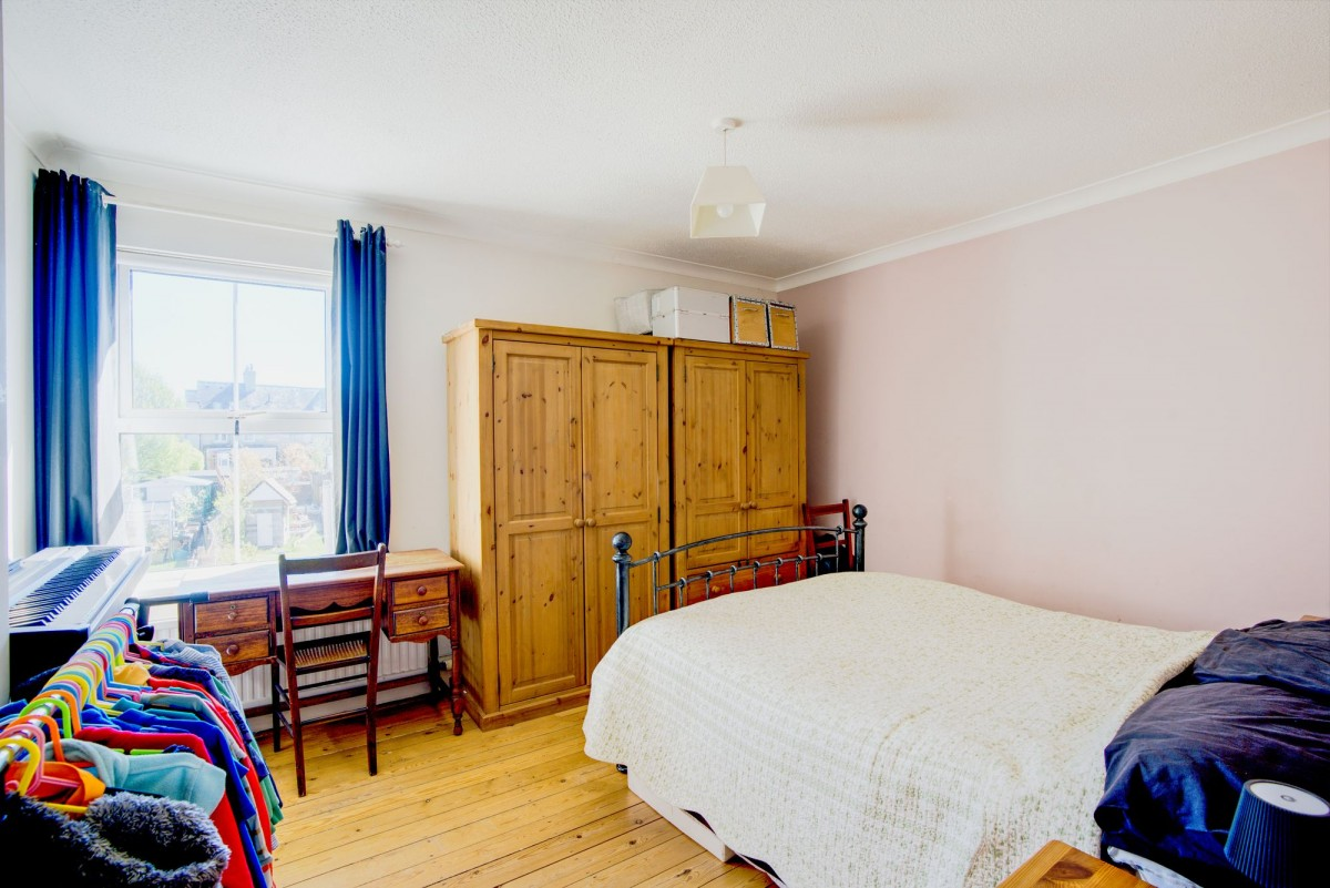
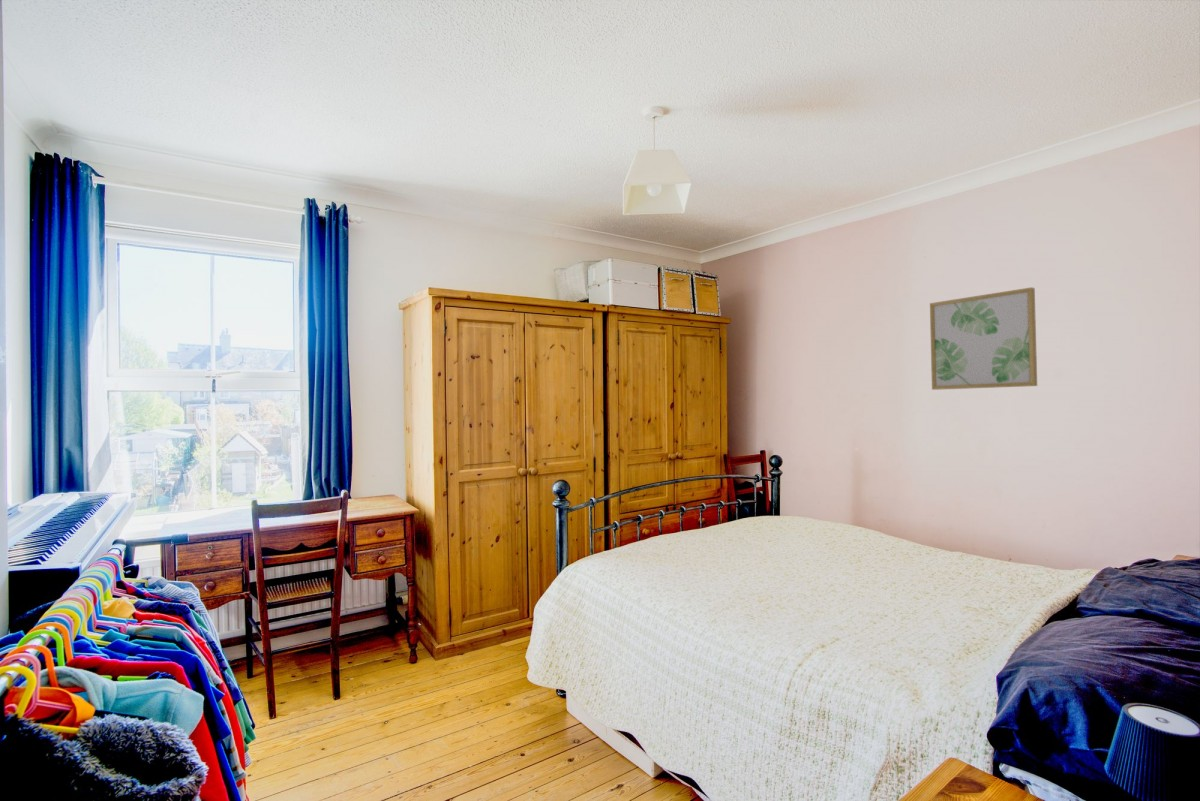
+ wall art (980, 341)
